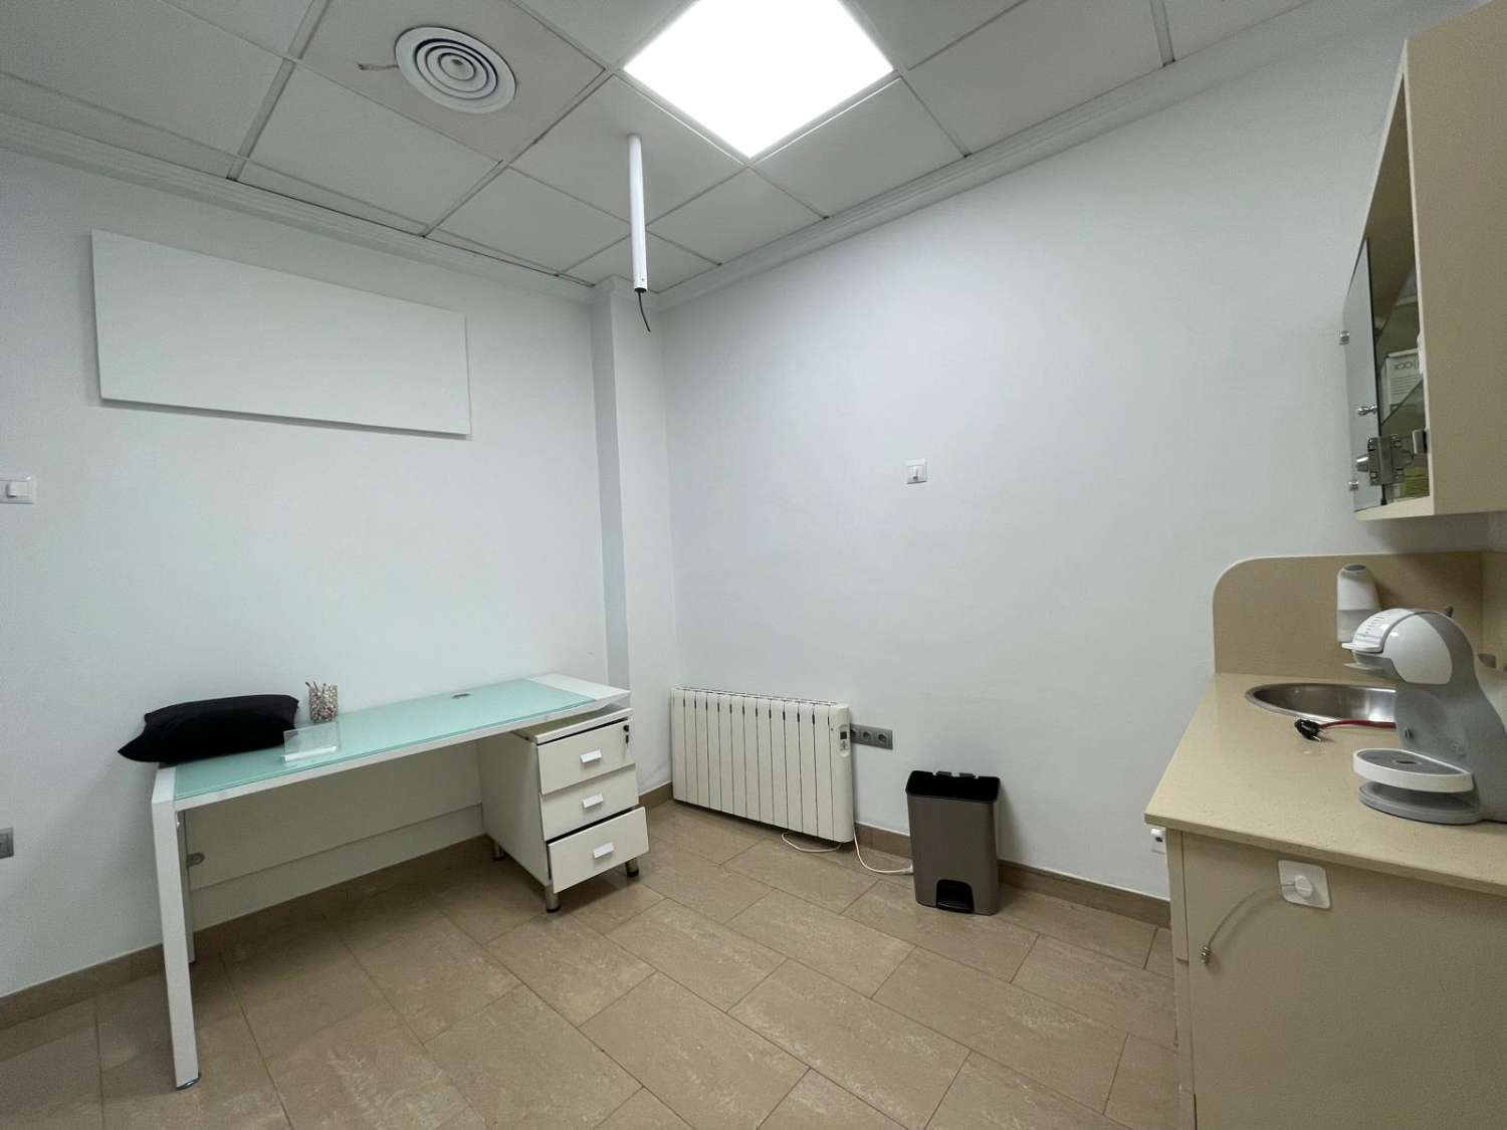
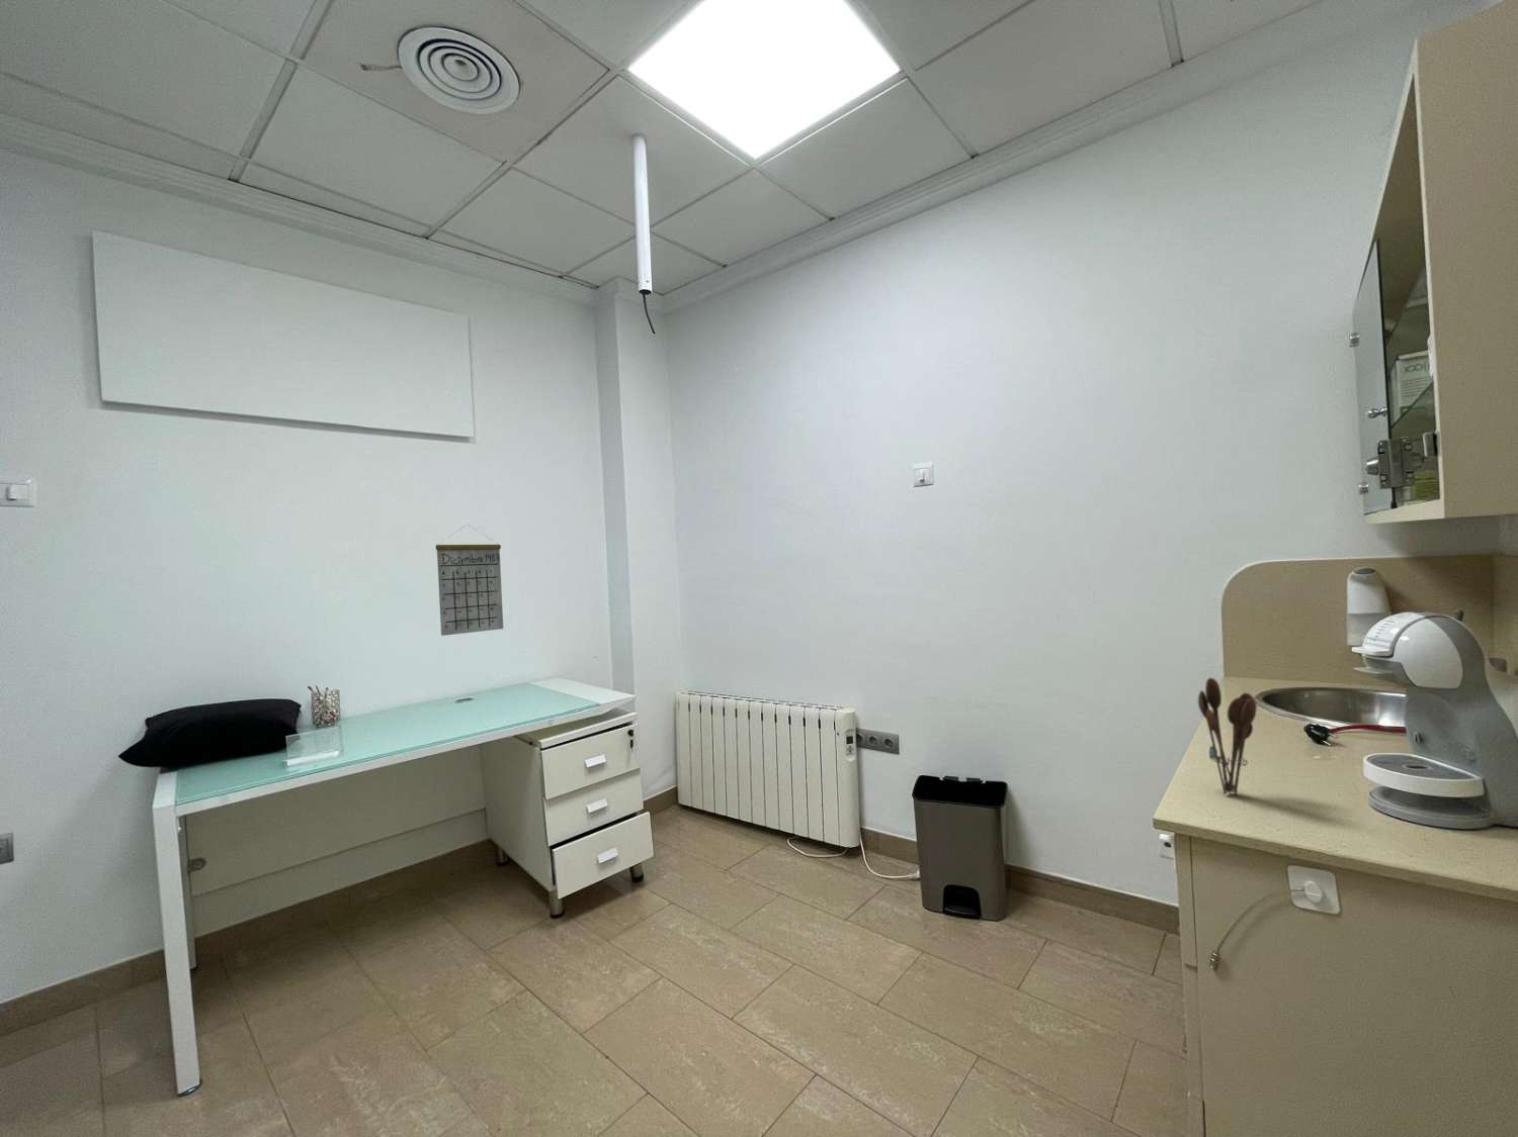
+ utensil holder (1232, 737)
+ calendar (471, 577)
